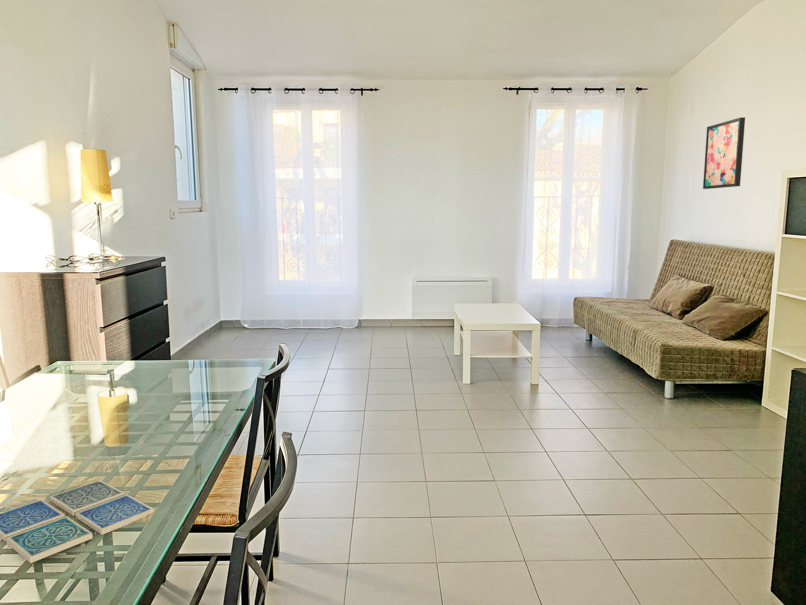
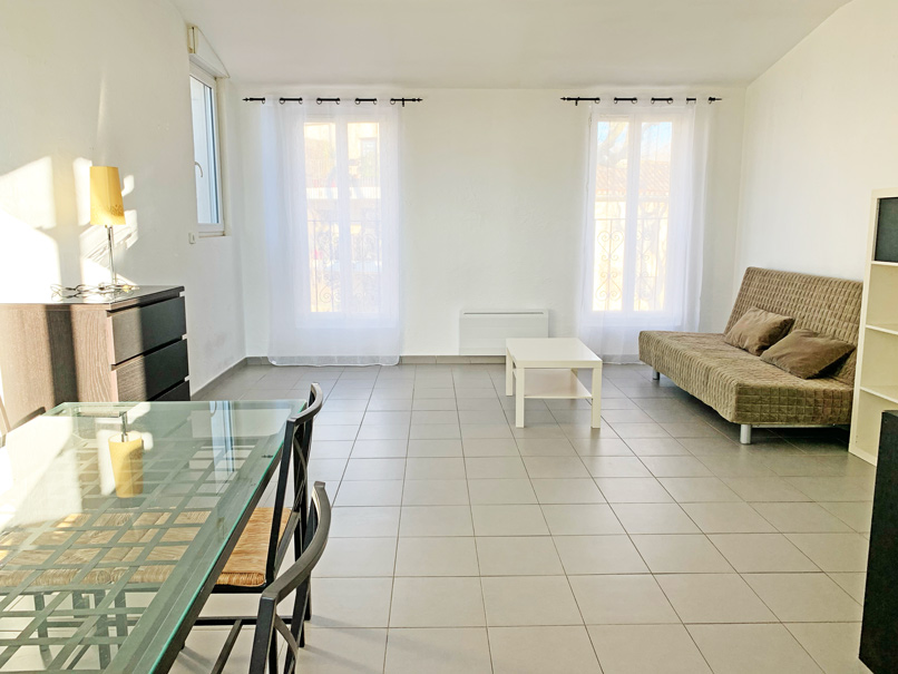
- drink coaster (68, 517)
- wall art (722, 155)
